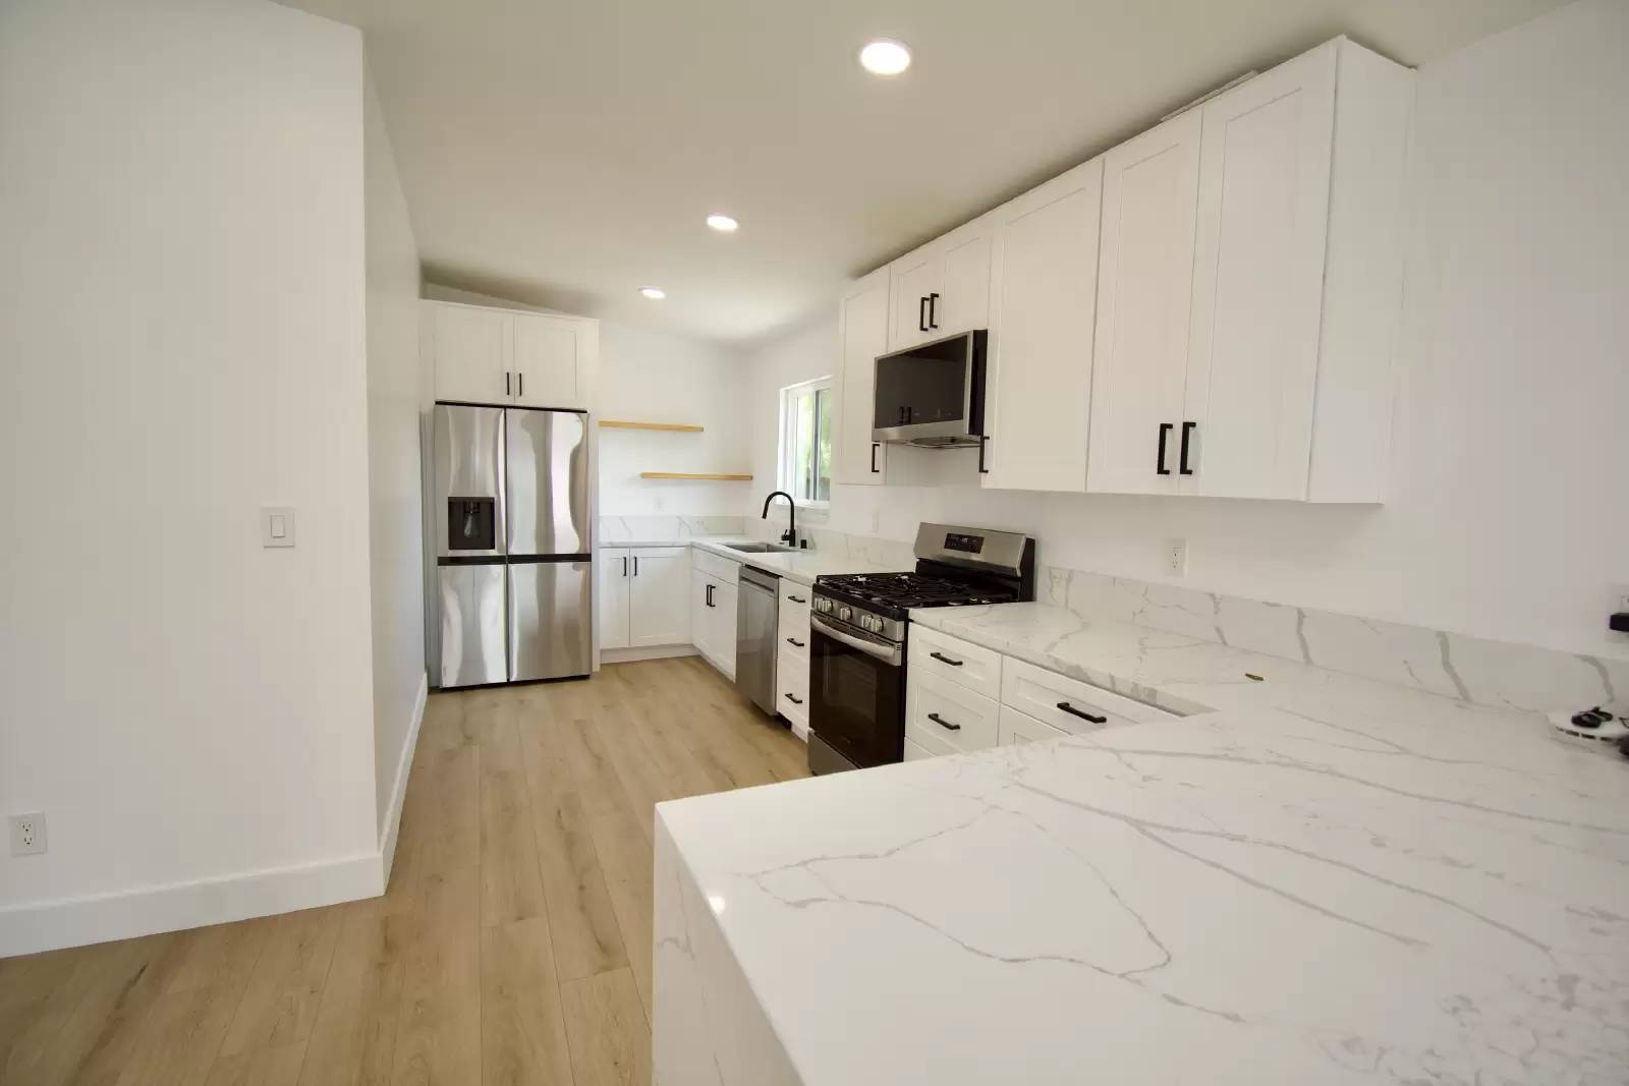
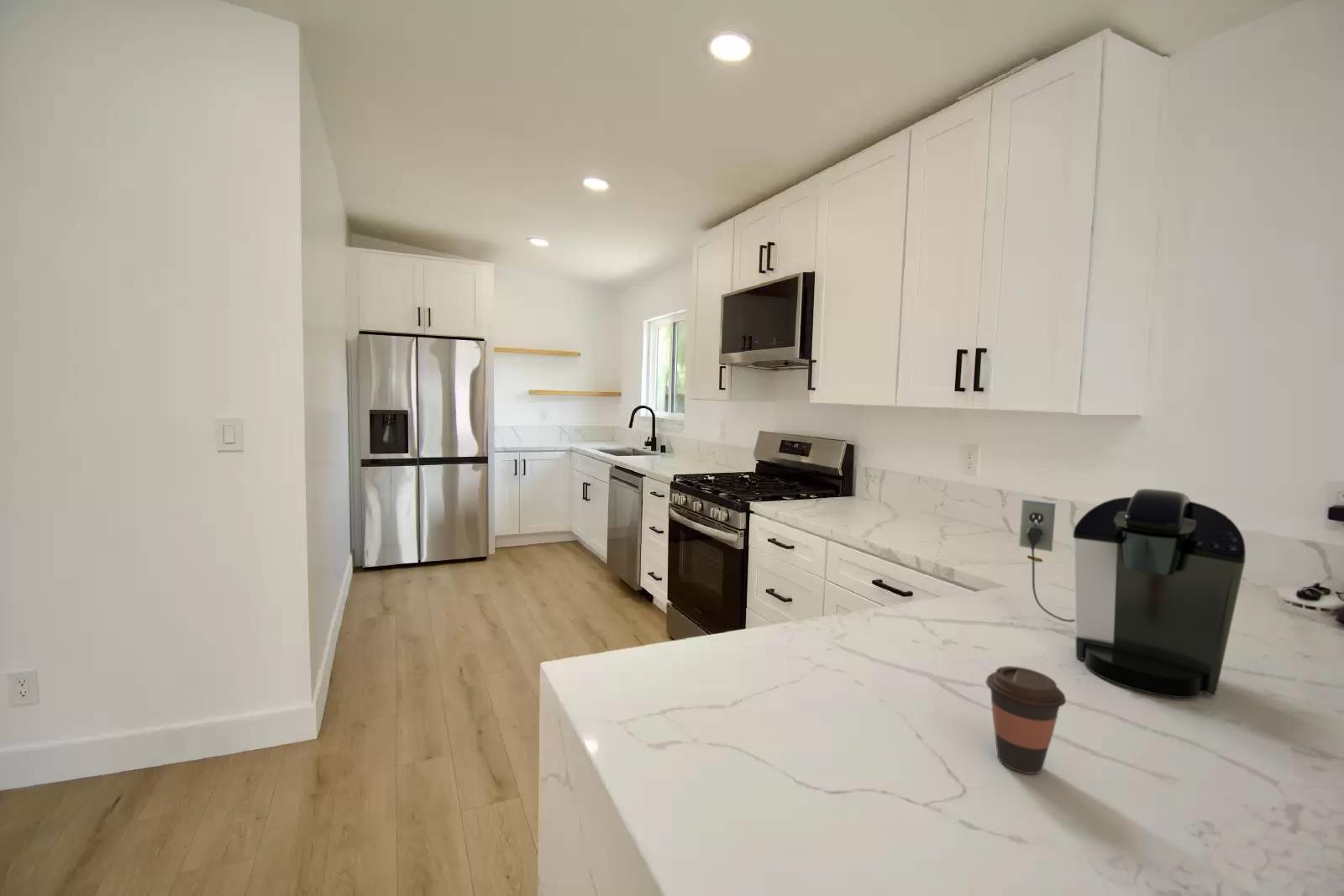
+ coffee cup (1022, 720)
+ coffee maker (1107, 572)
